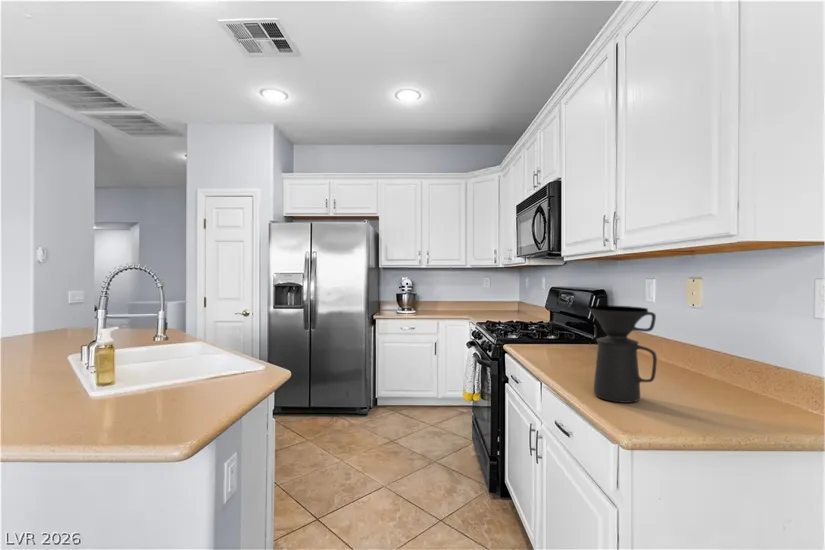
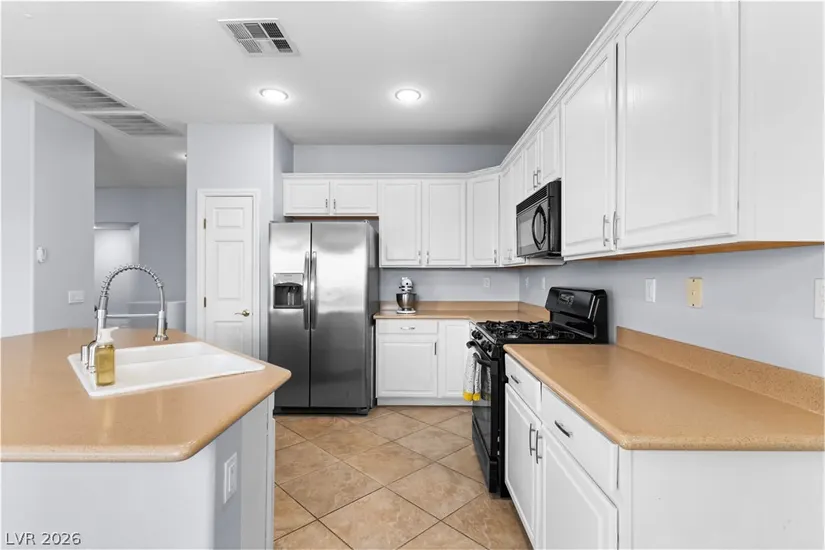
- coffee maker (616, 352)
